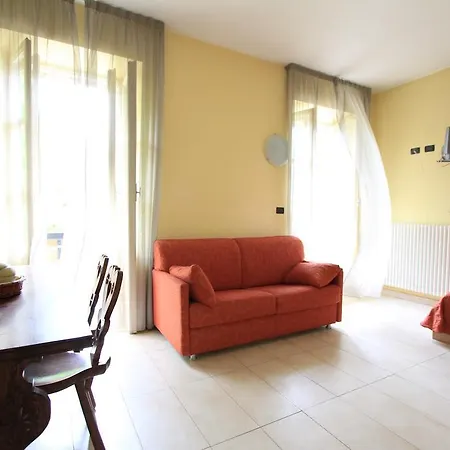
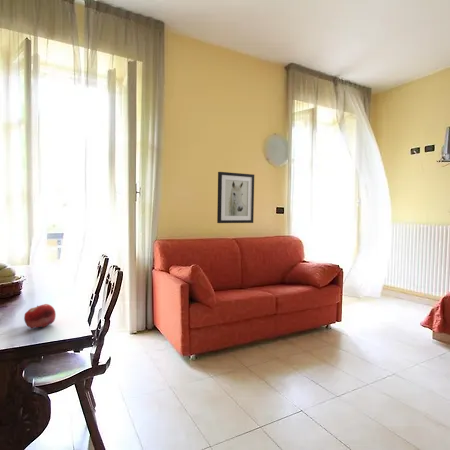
+ wall art (236, 198)
+ fruit (40, 315)
